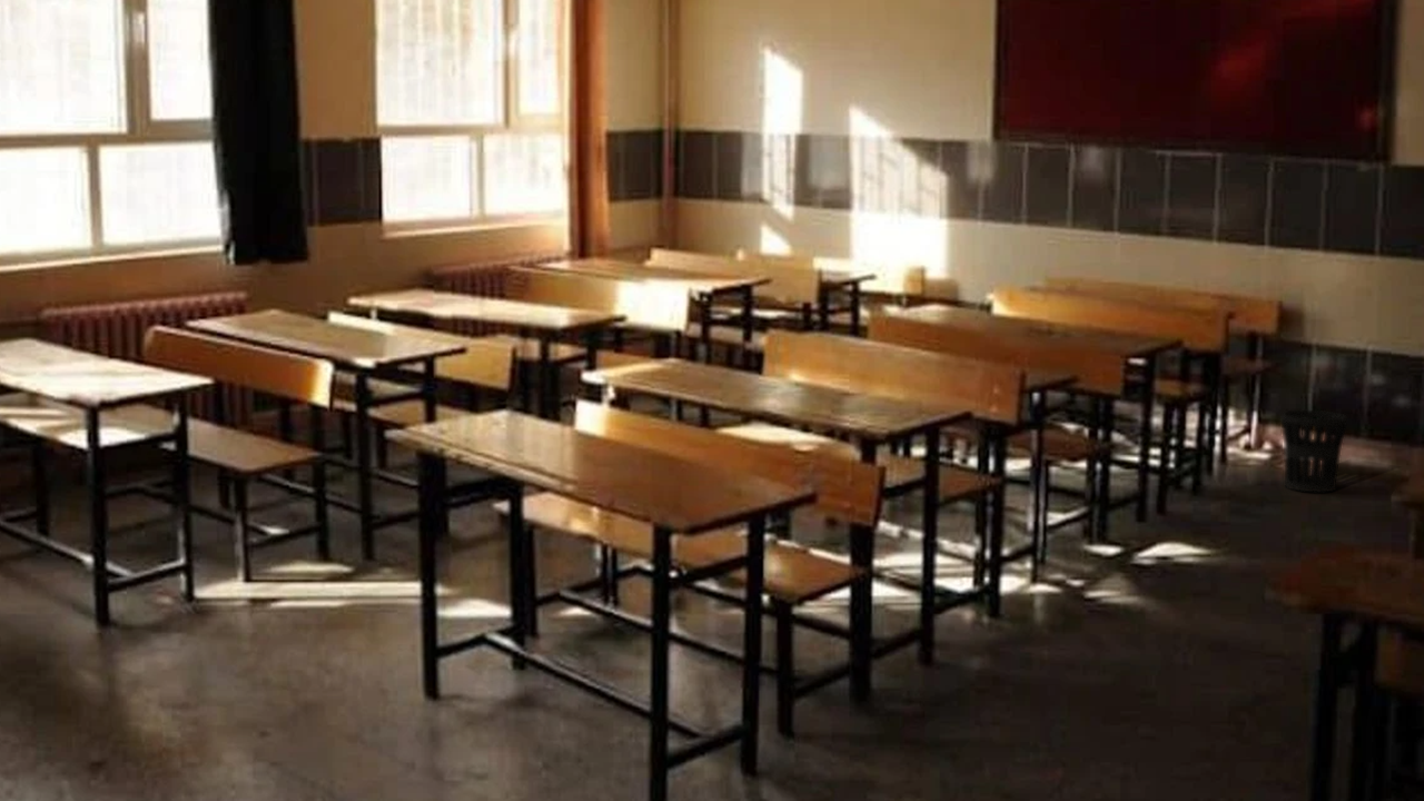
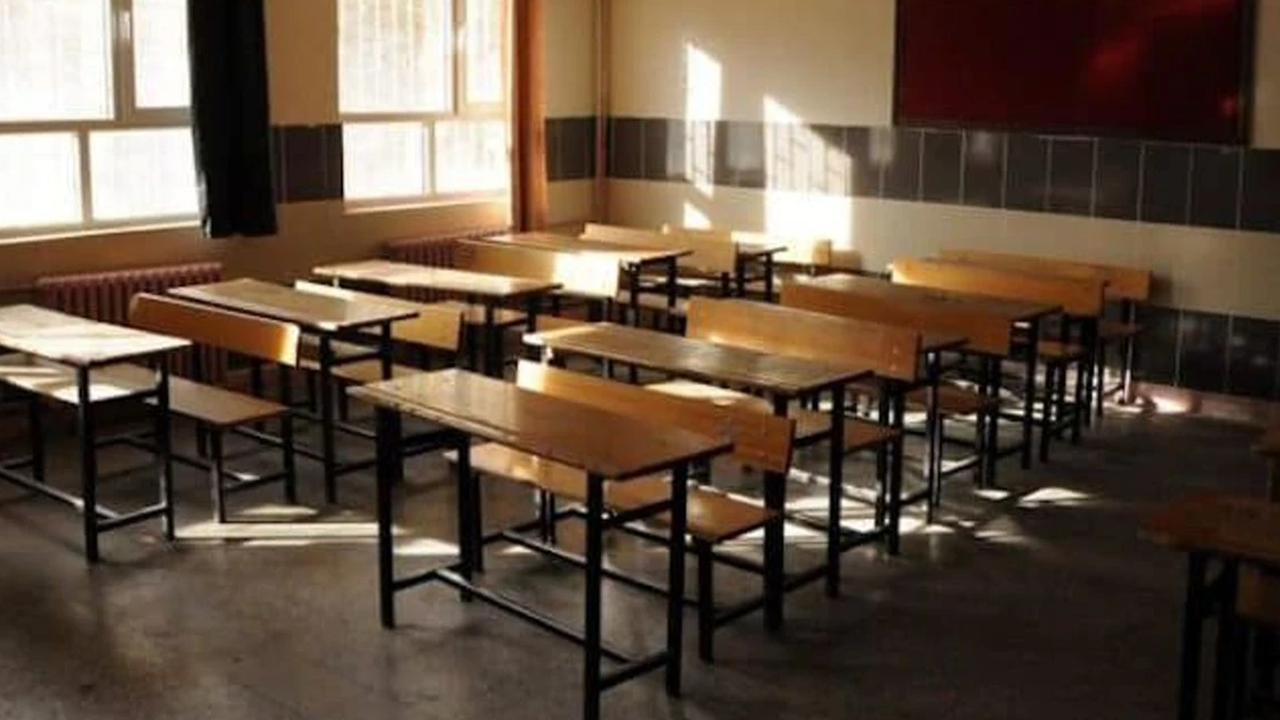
- wastebasket (1312, 451)
